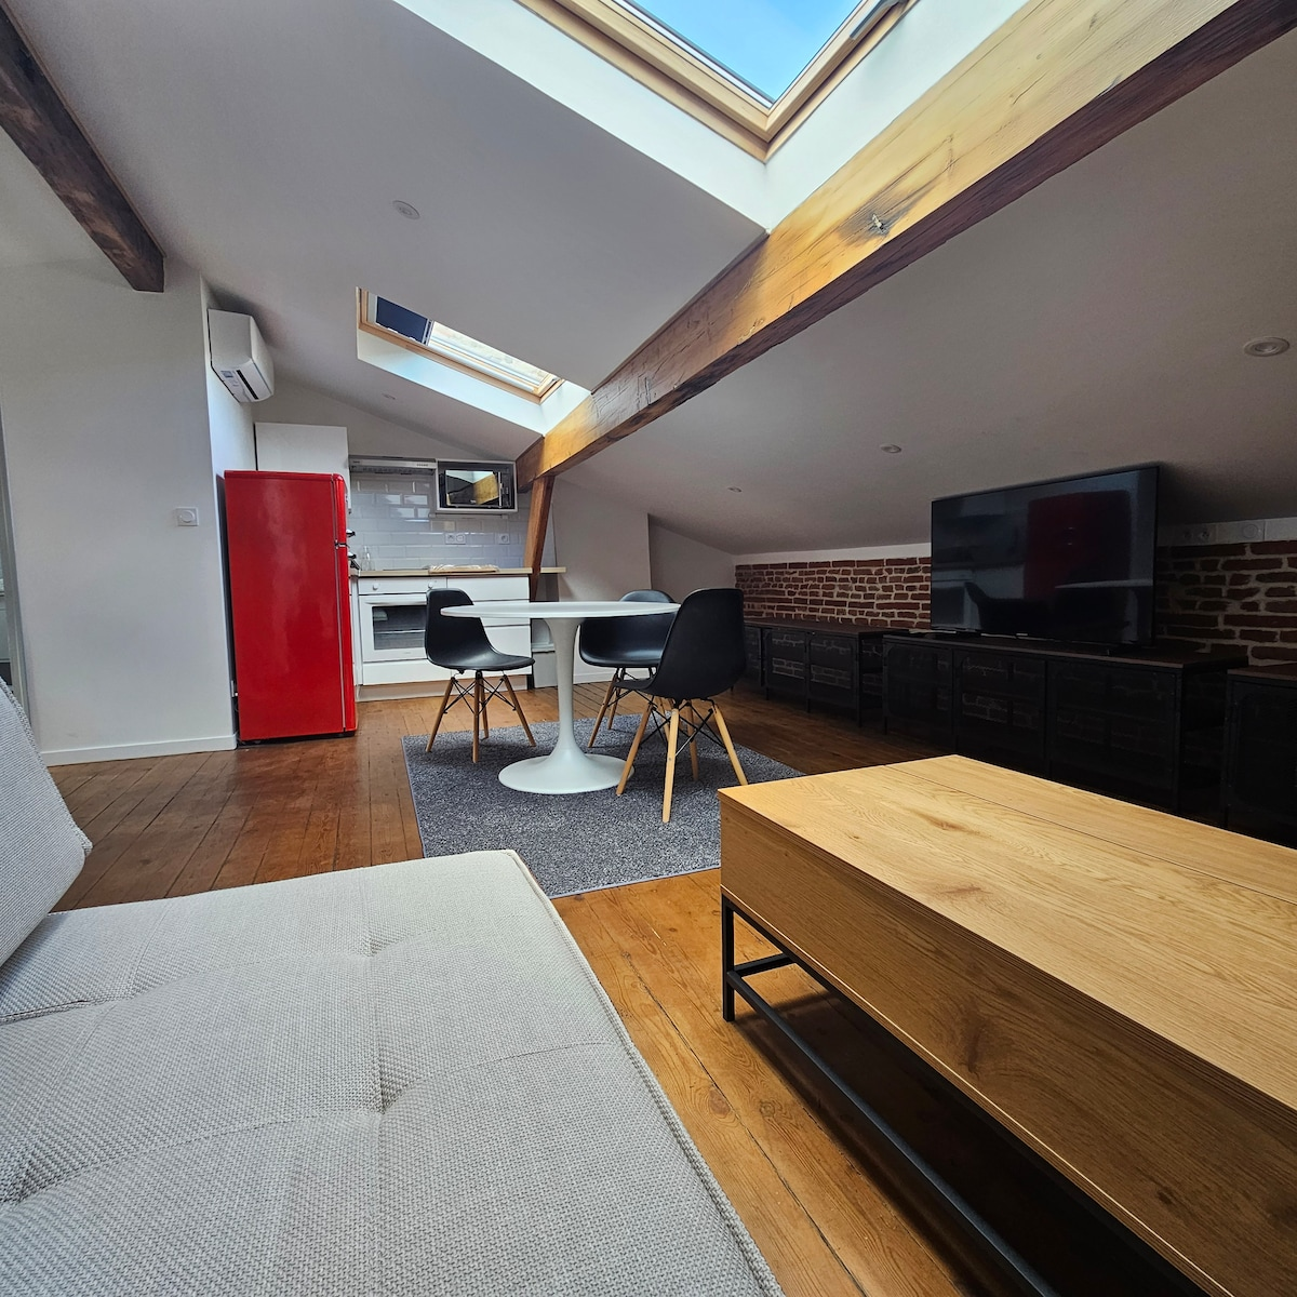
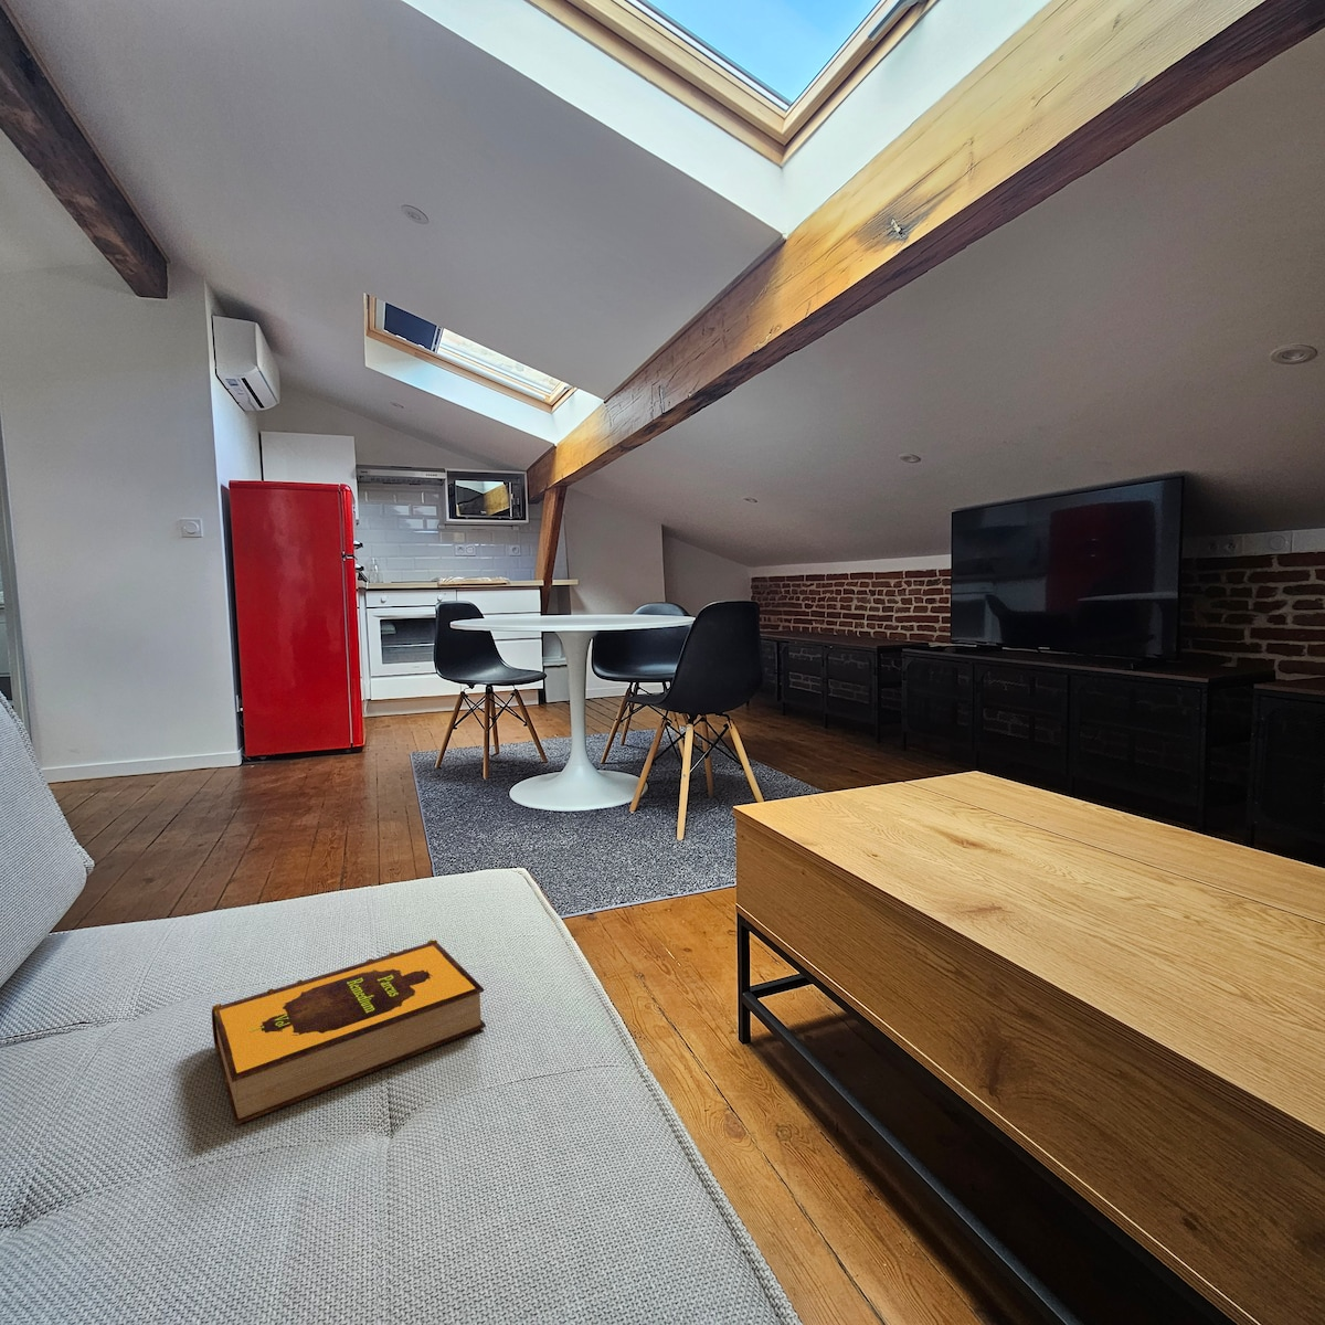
+ hardback book (349, 1012)
